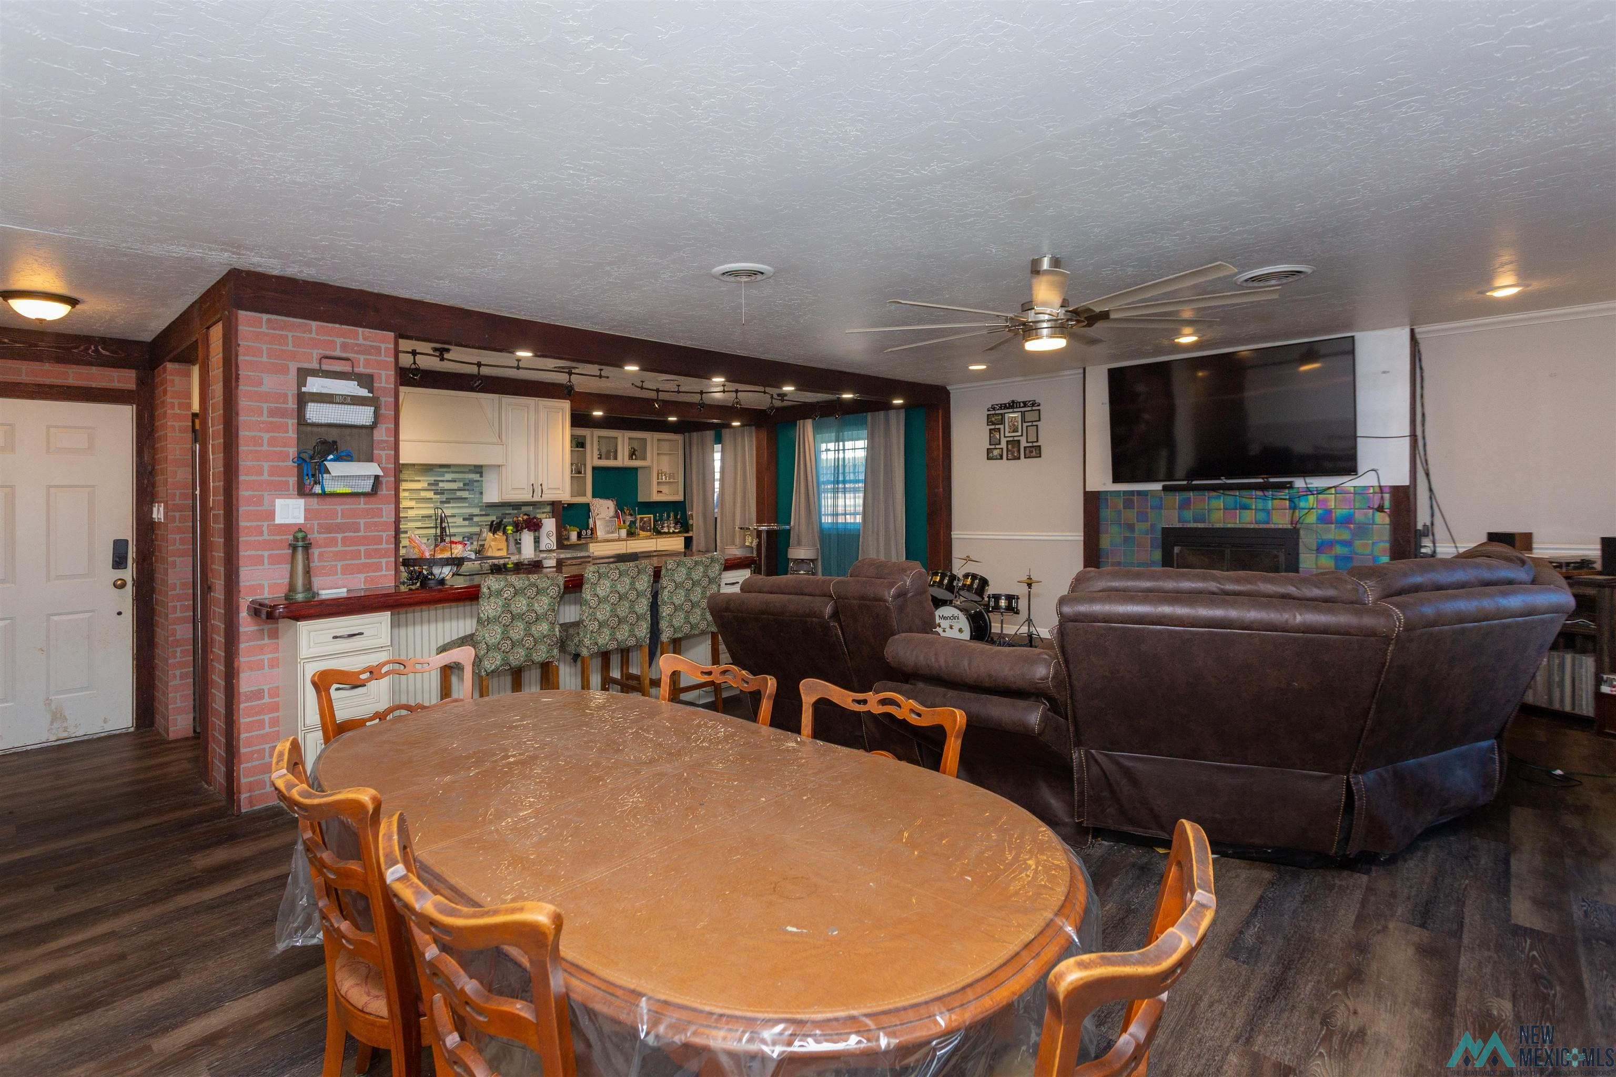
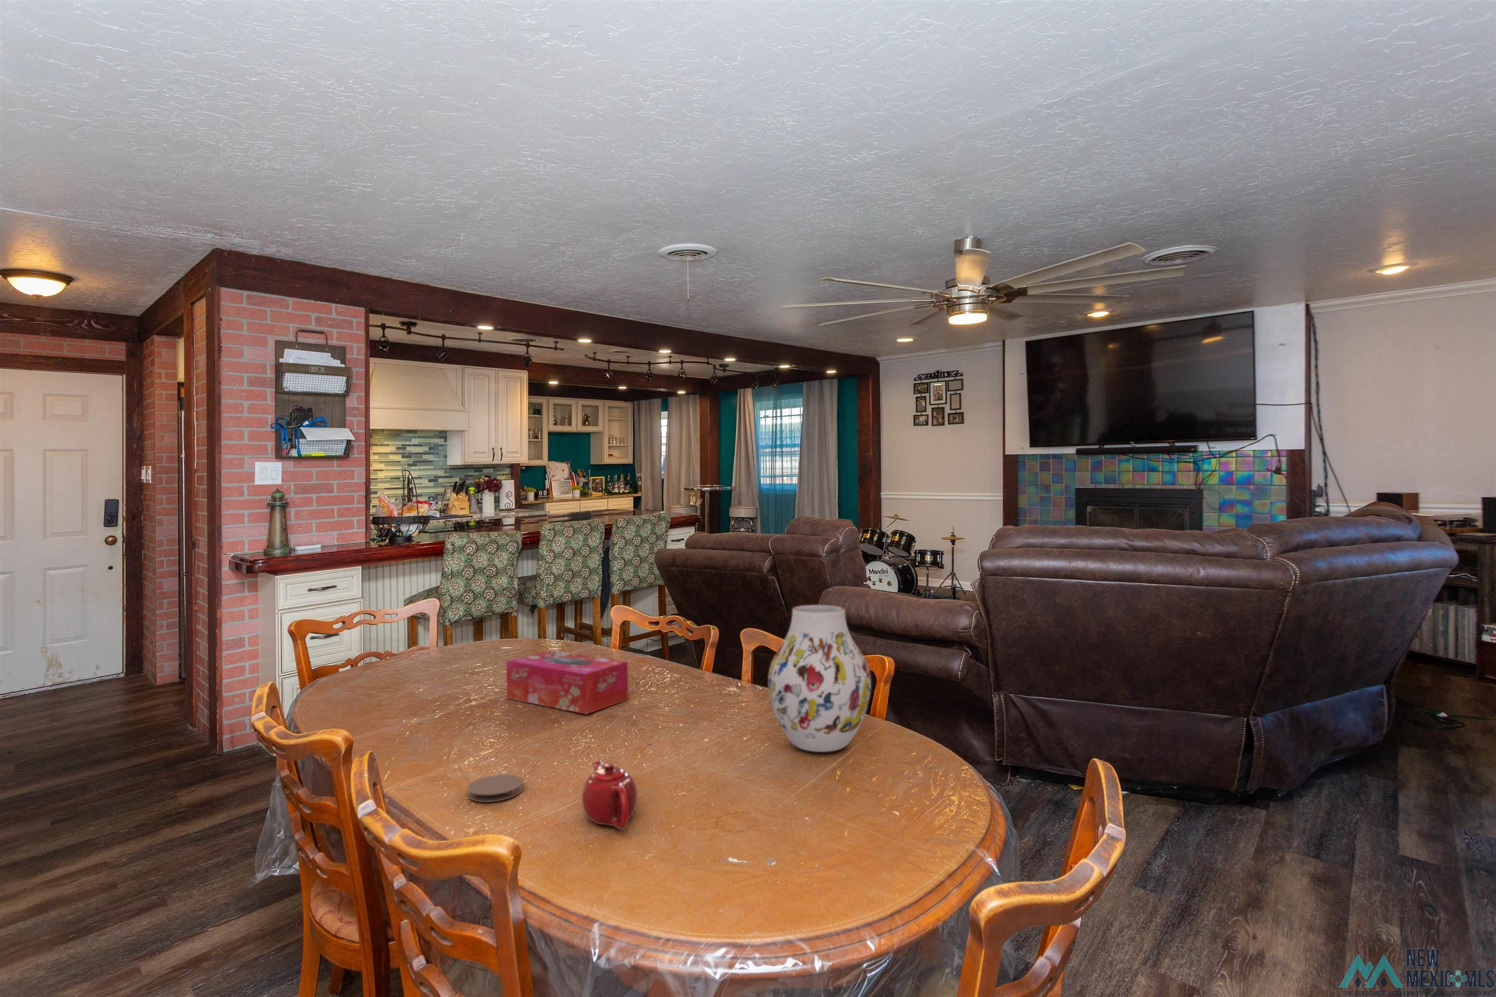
+ vase (819, 677)
+ tissue box (567, 680)
+ coaster (495, 788)
+ teapot (610, 791)
